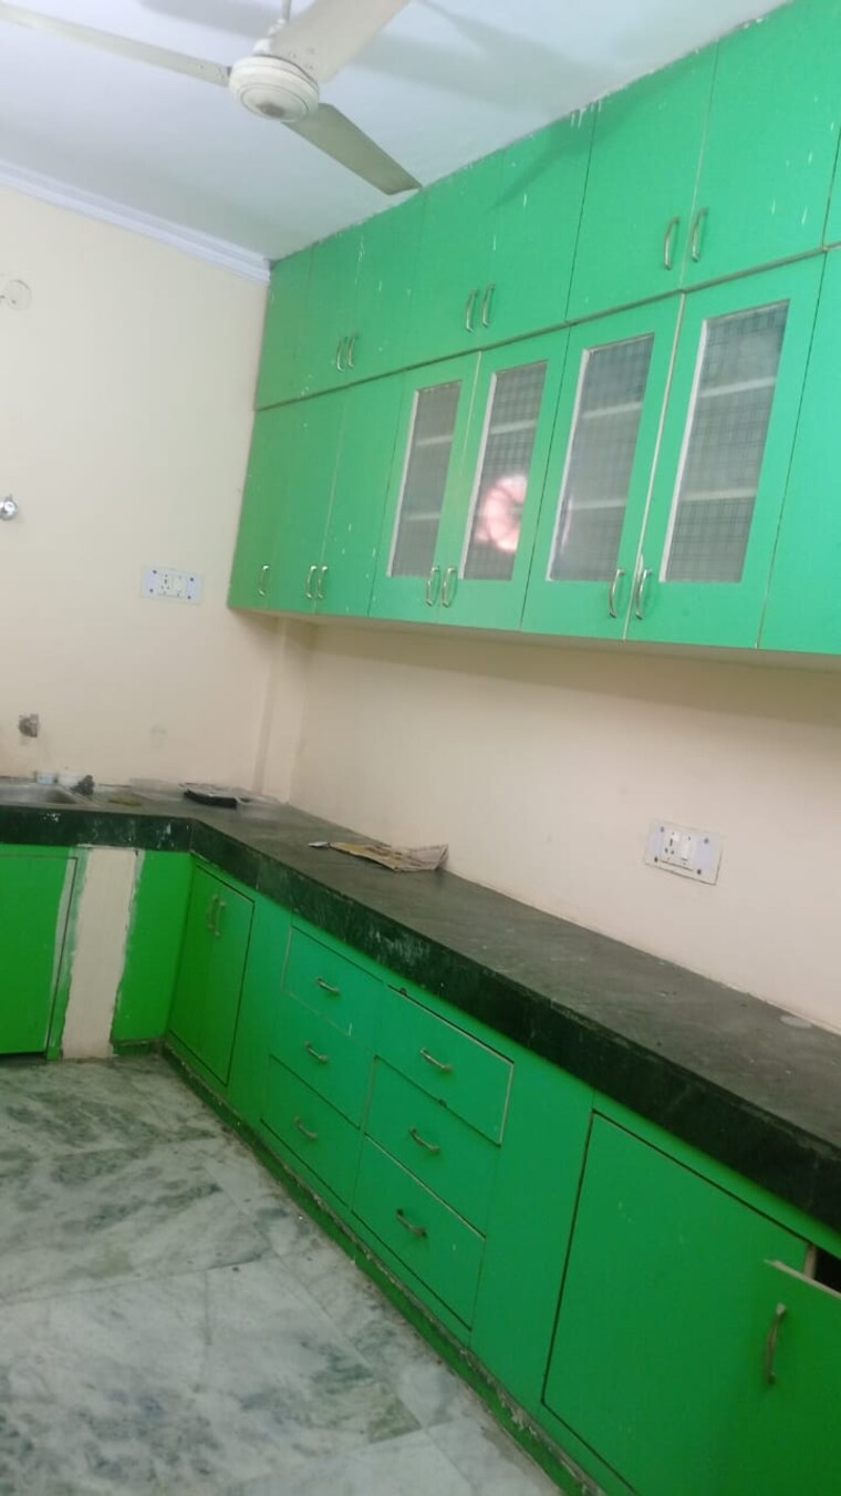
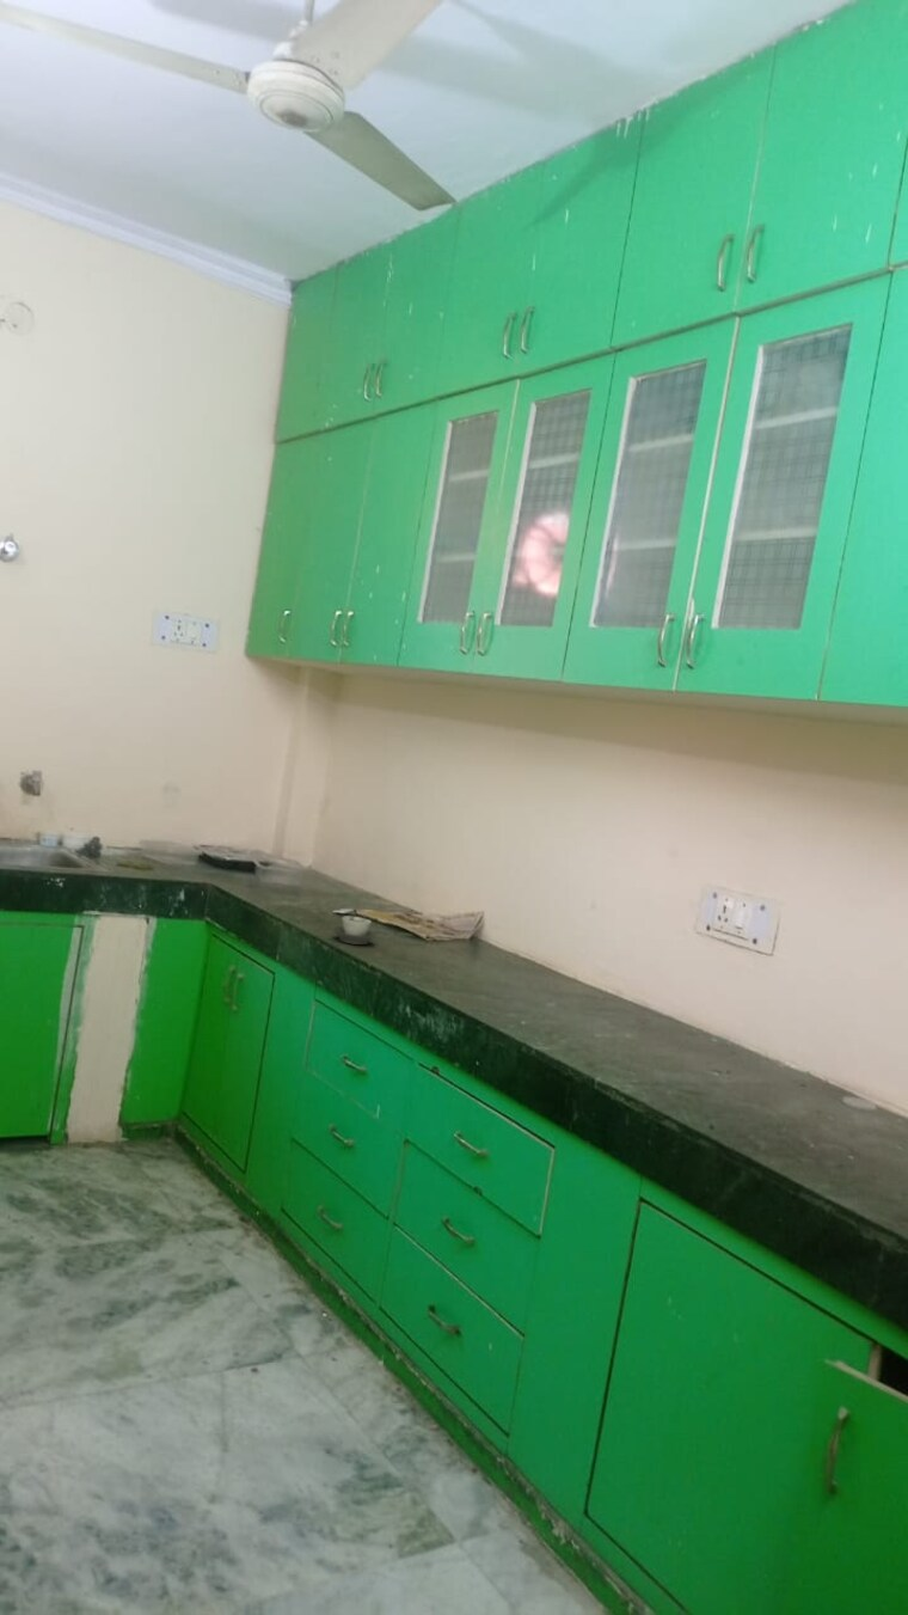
+ cup (355, 930)
